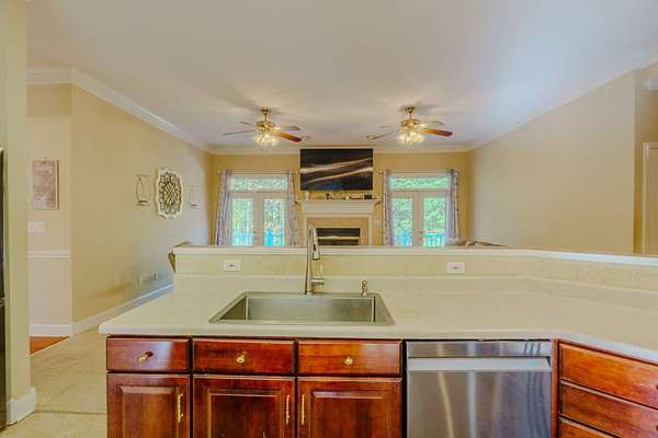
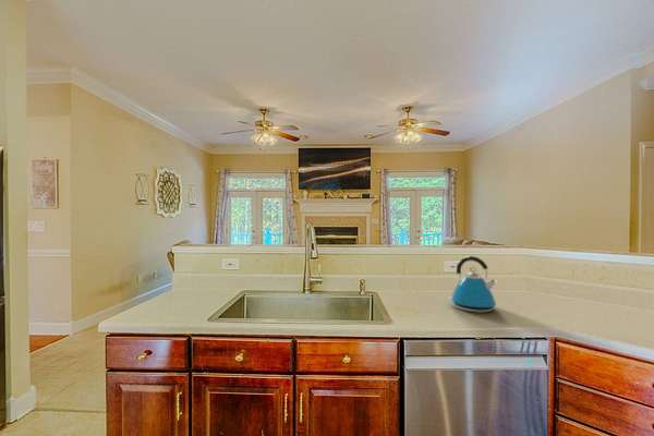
+ kettle (471, 281)
